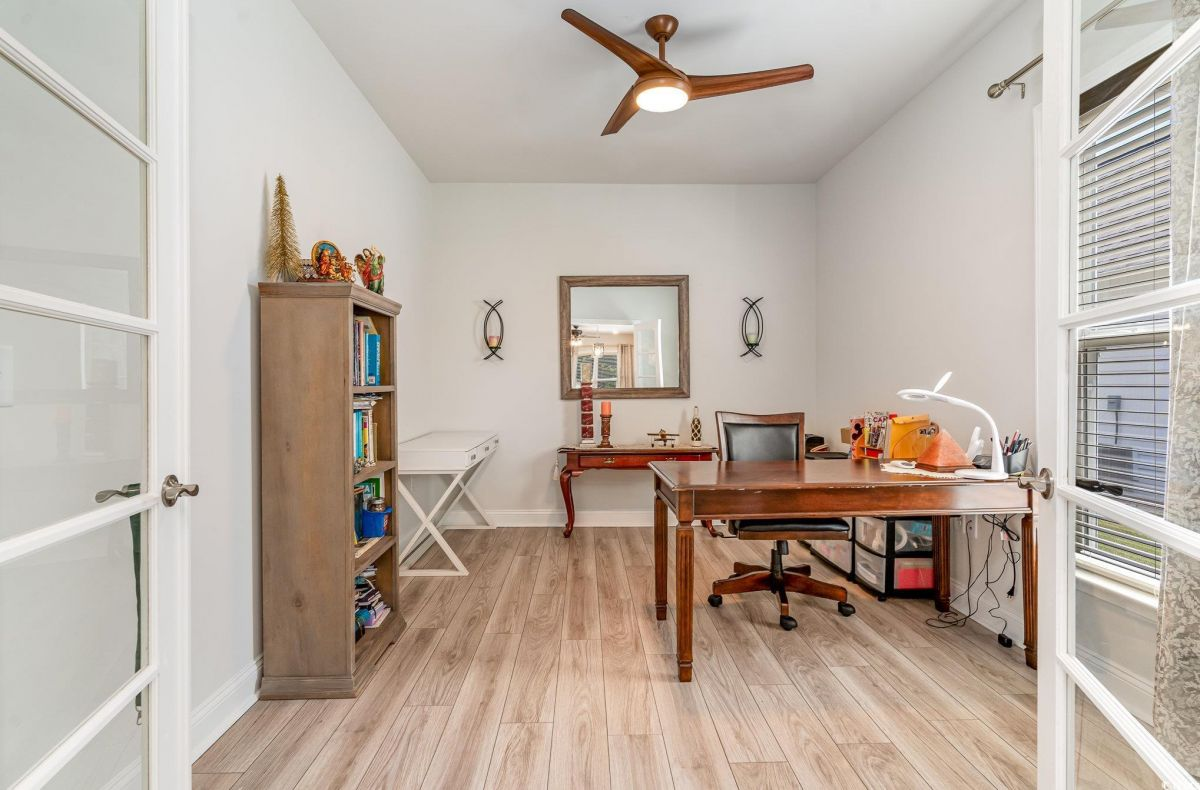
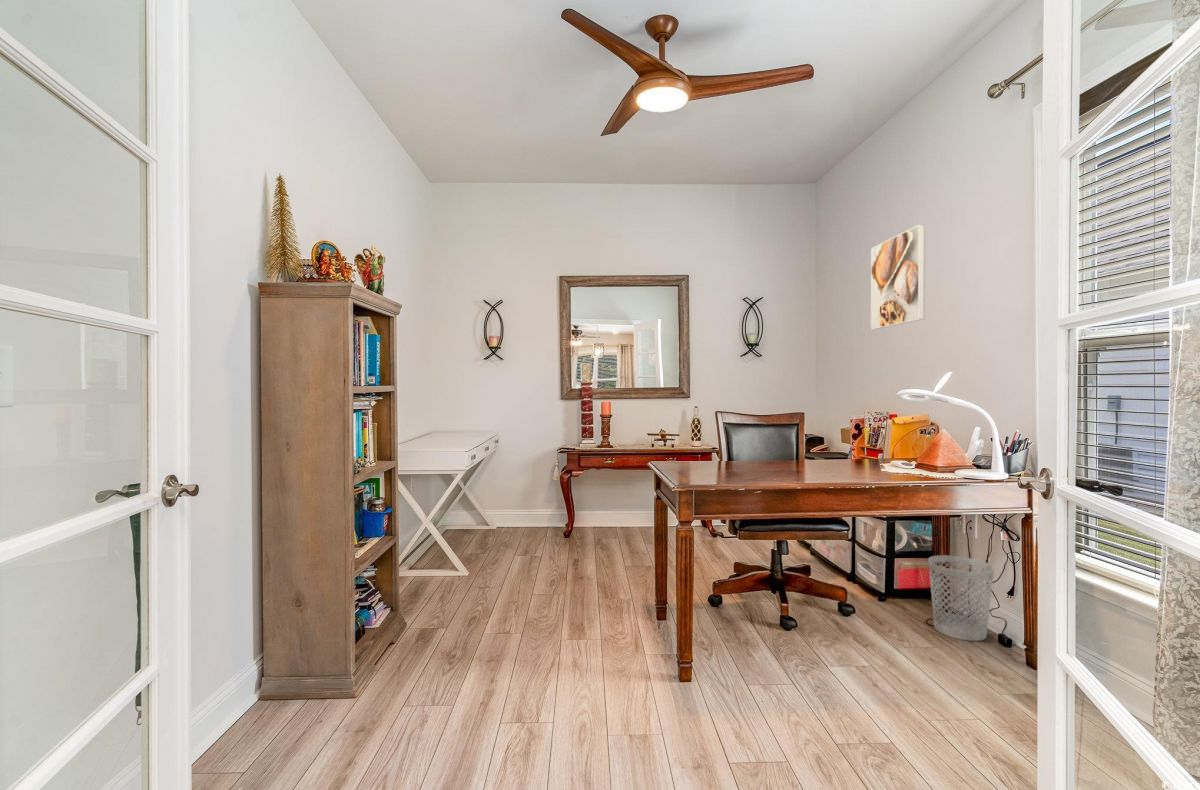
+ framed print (895, 281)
+ wastebasket (960, 597)
